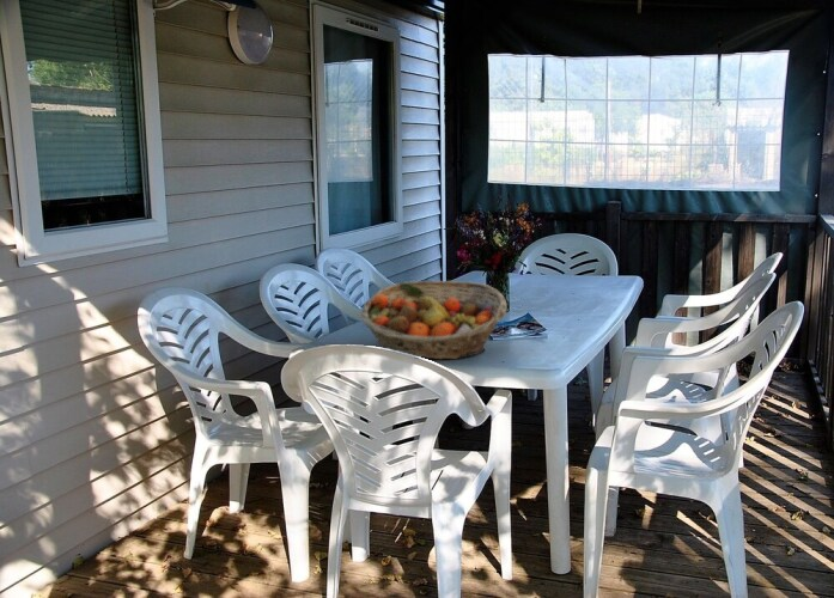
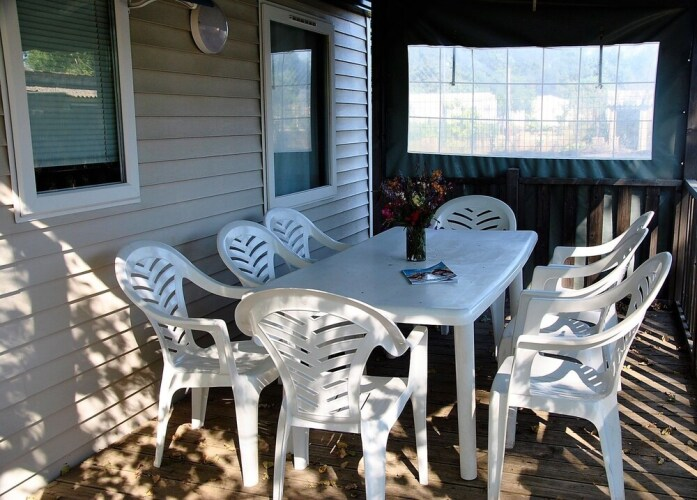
- fruit basket (433, 318)
